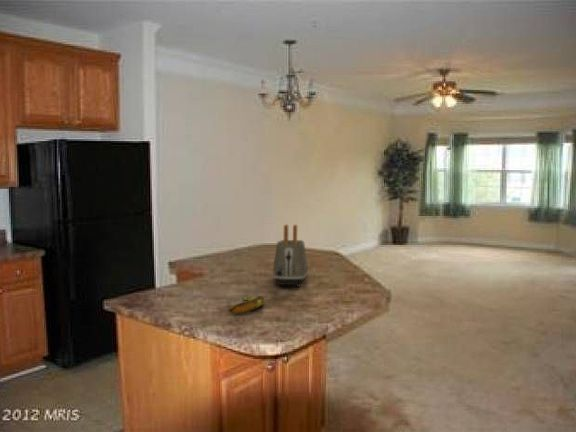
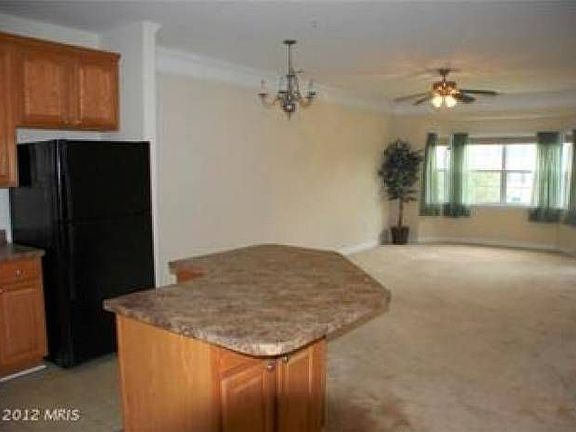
- toaster (290, 253)
- banana (242, 302)
